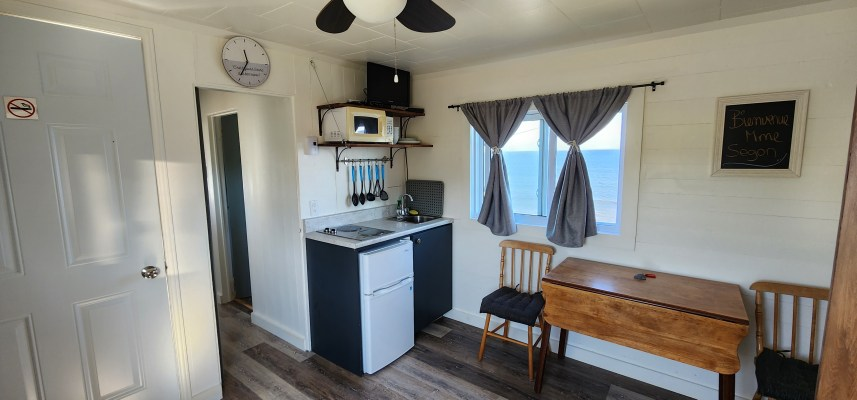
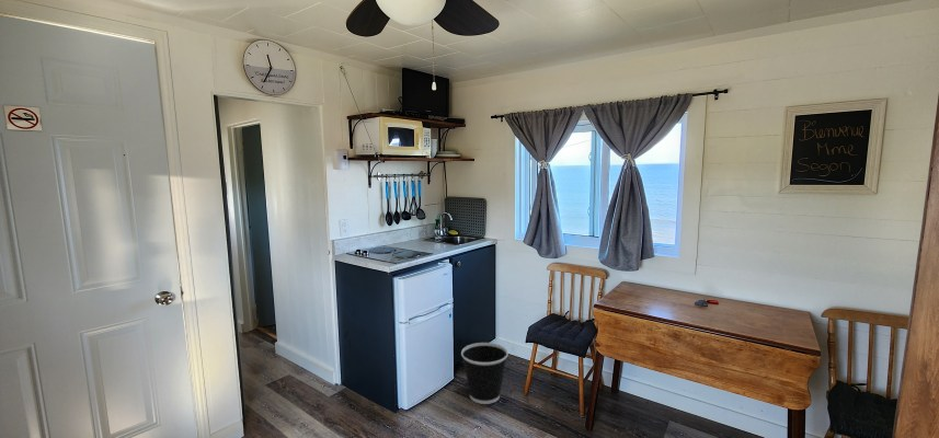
+ wastebasket (484, 373)
